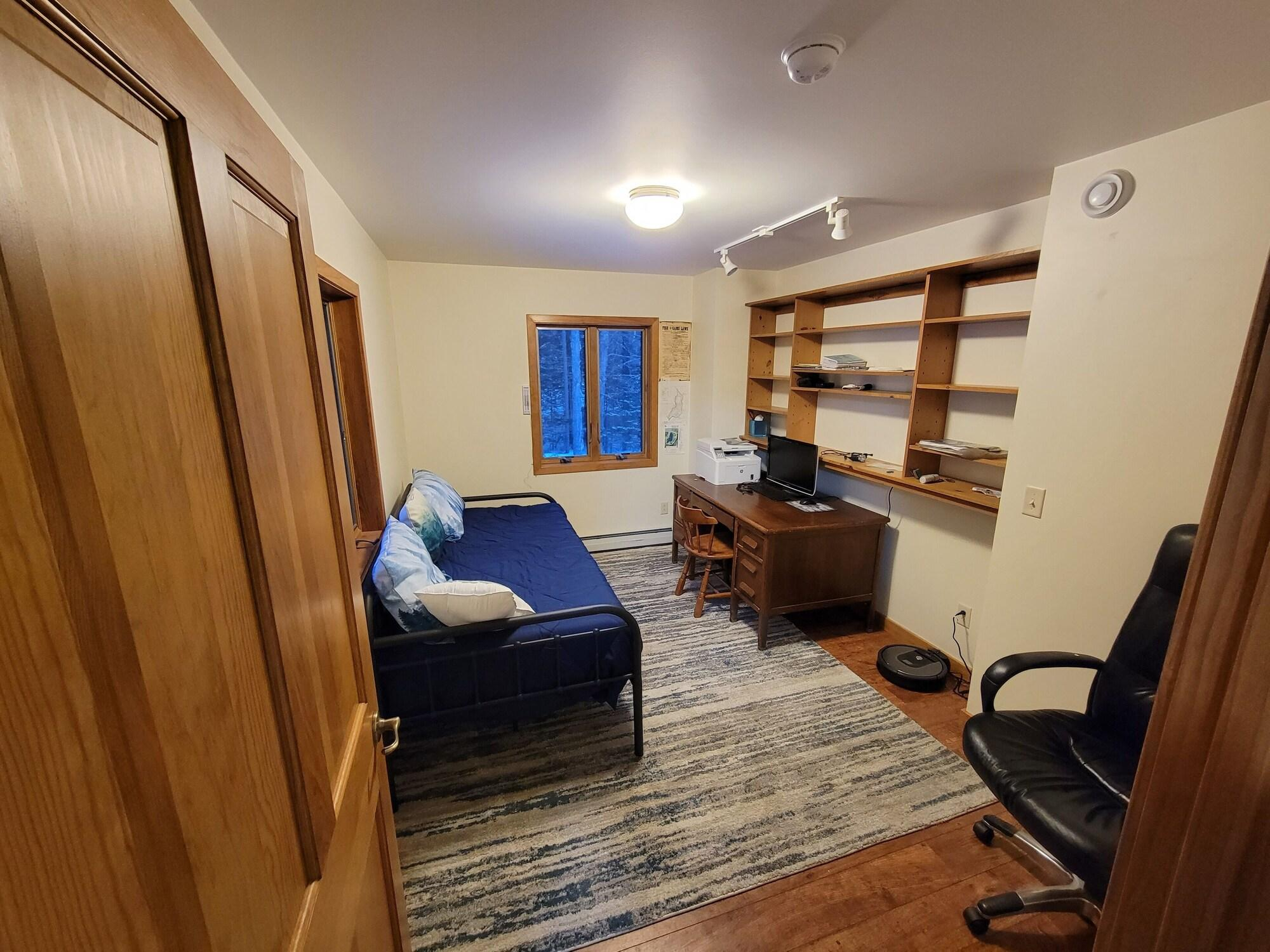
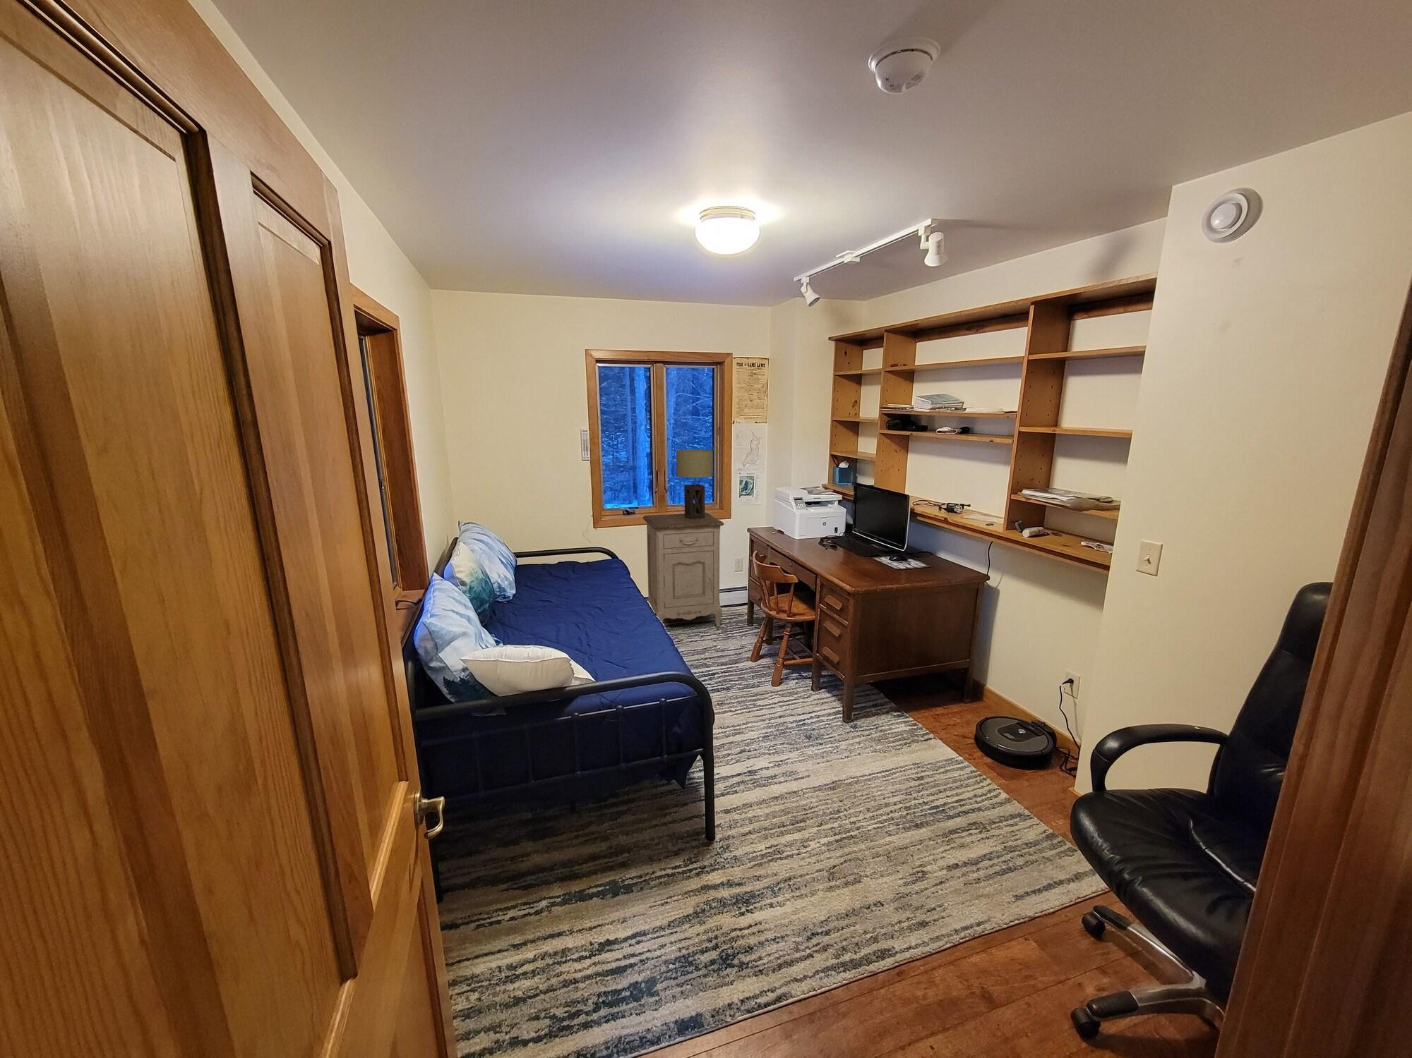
+ table lamp (695, 483)
+ nightstand (684, 571)
